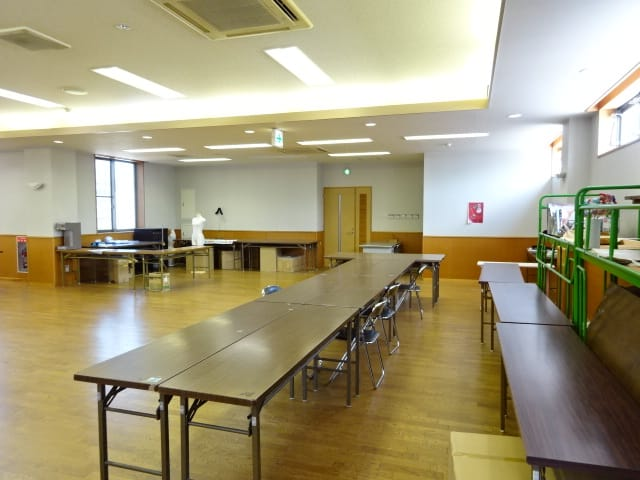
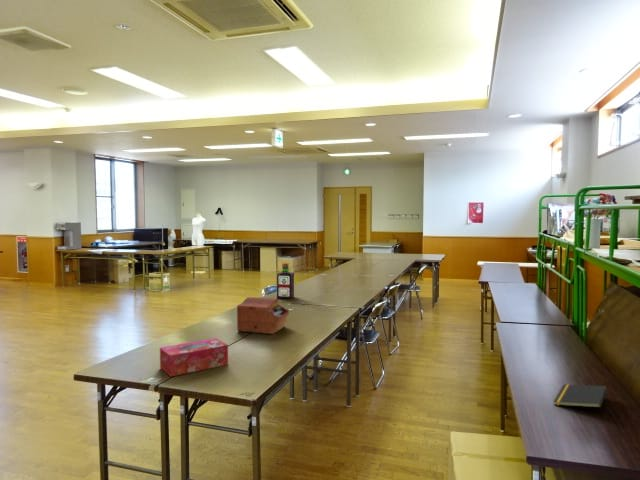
+ sewing box (263, 314)
+ tissue box (194, 356)
+ bottle (285, 280)
+ notepad (580, 395)
